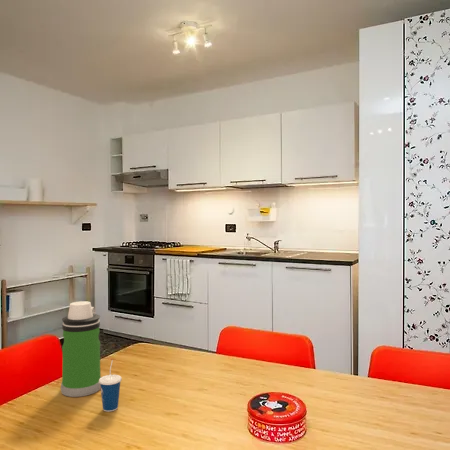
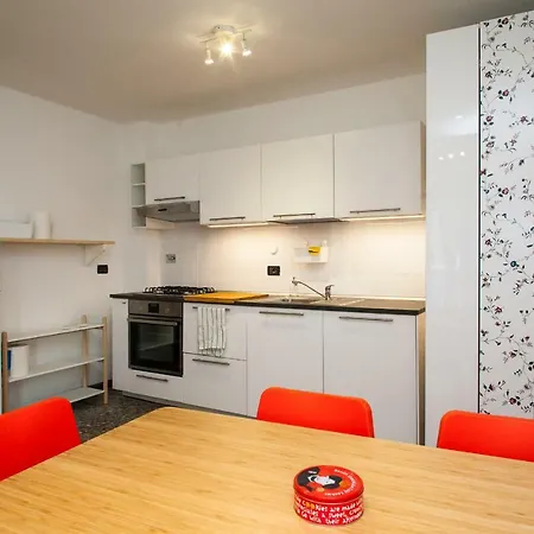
- water bottle (81, 345)
- cup (110, 385)
